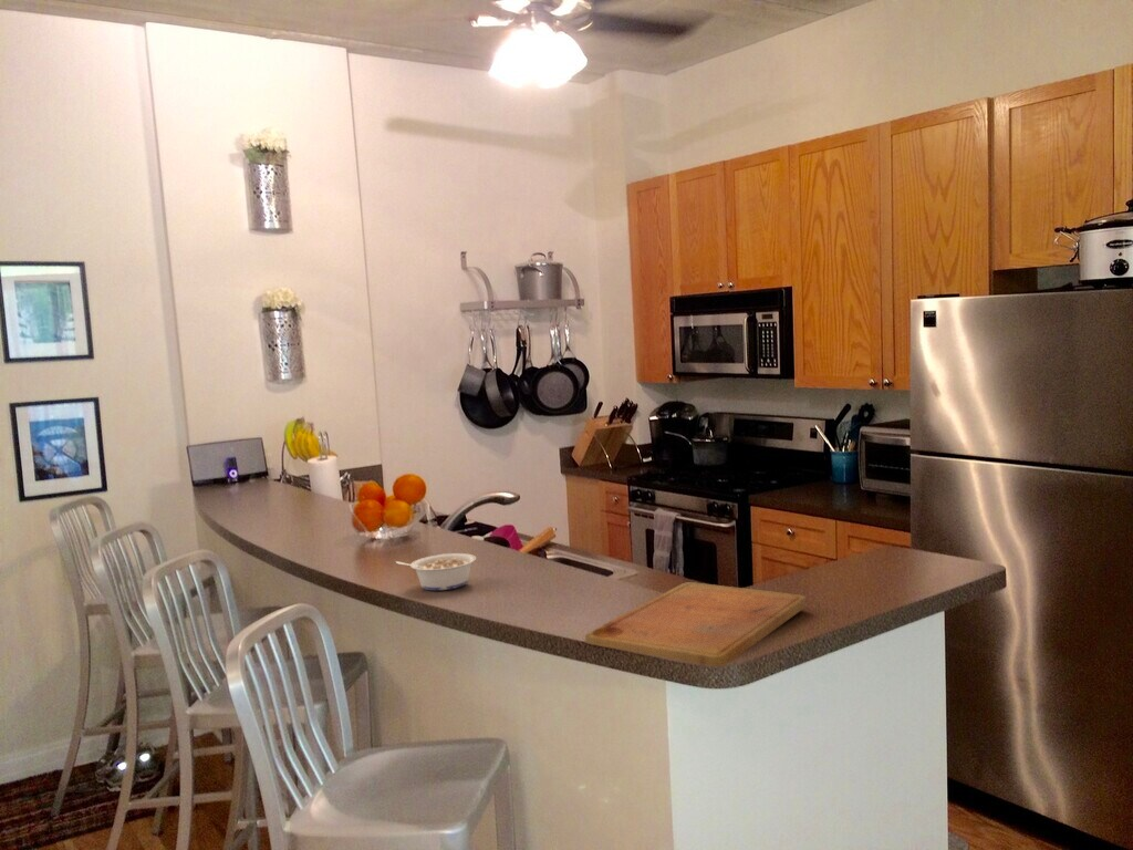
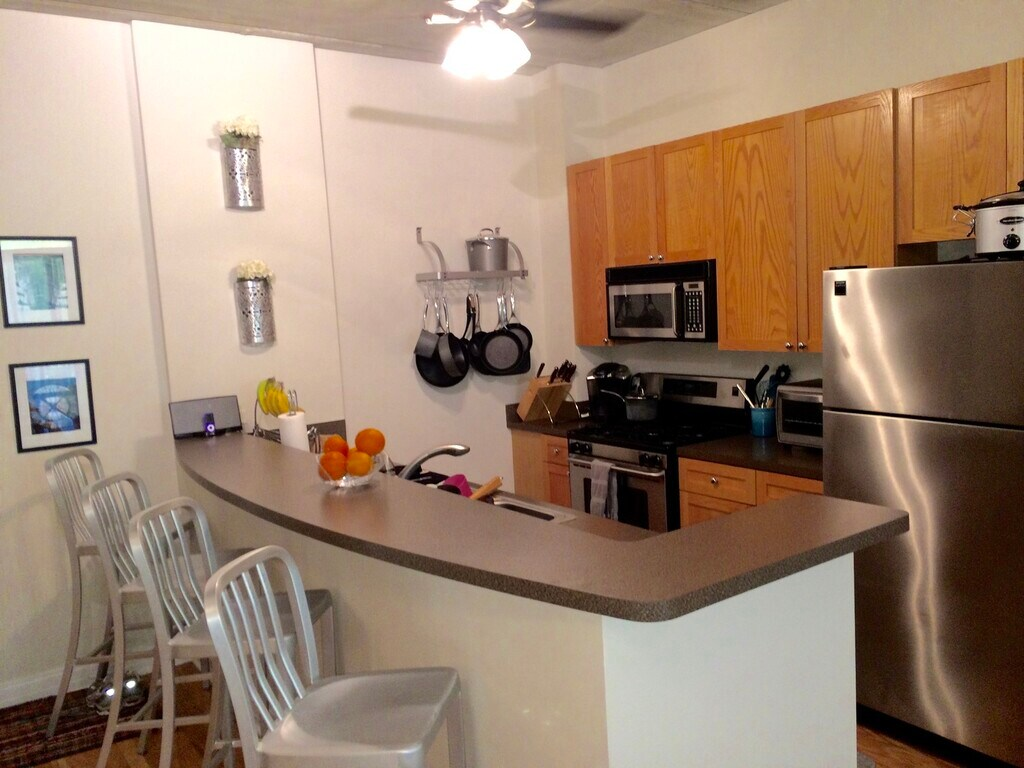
- cutting board (700, 619)
- legume (441, 571)
